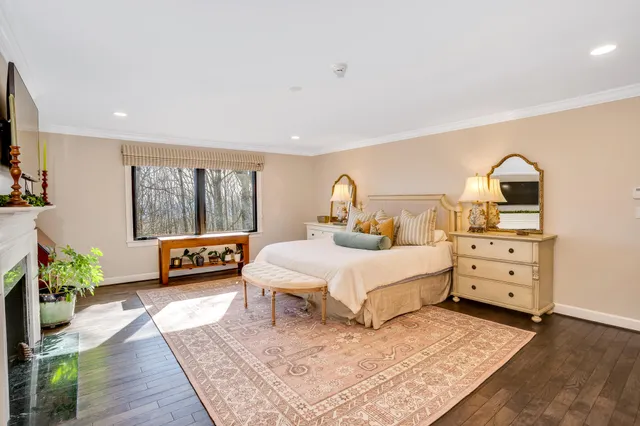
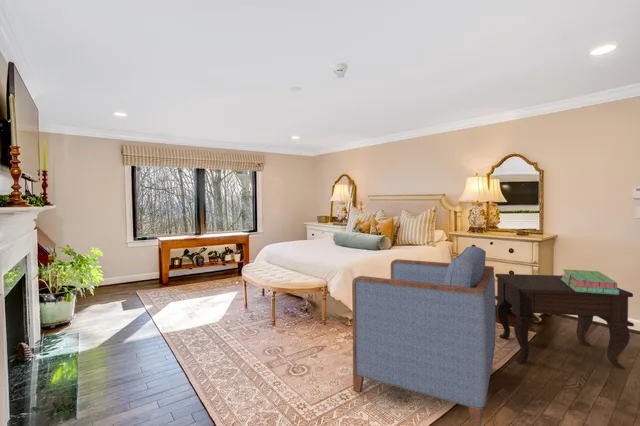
+ side table (554, 313)
+ stack of books (587, 283)
+ armchair (429, 313)
